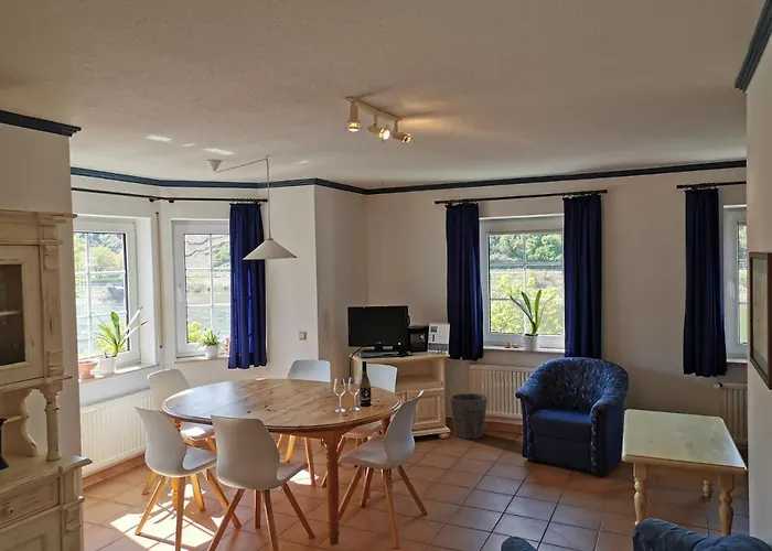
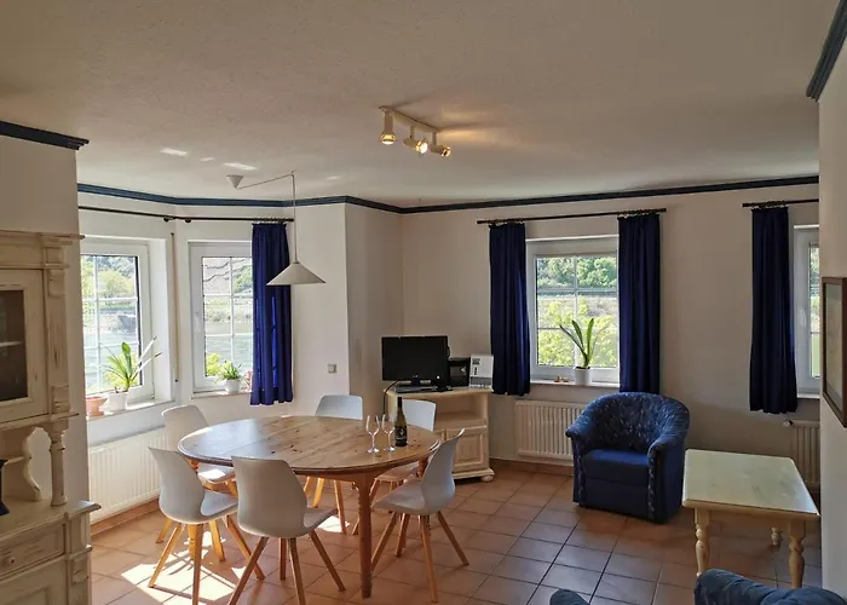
- waste bin (468, 415)
